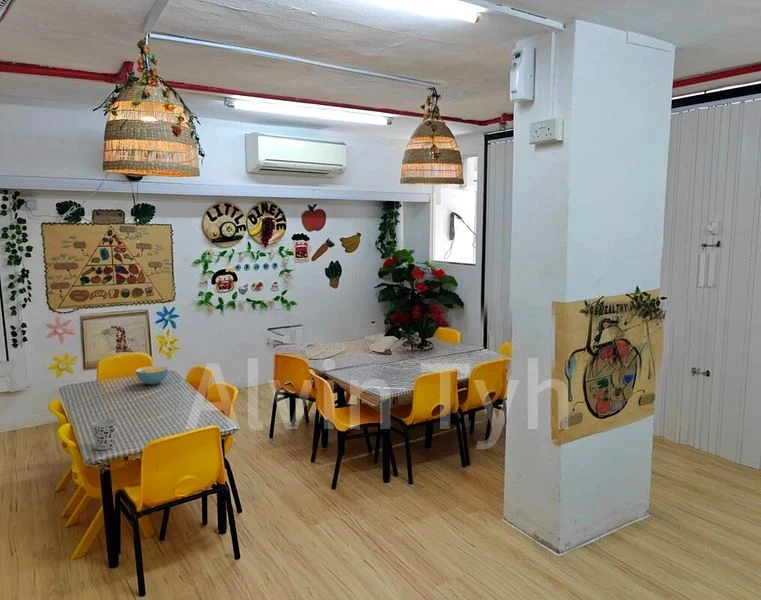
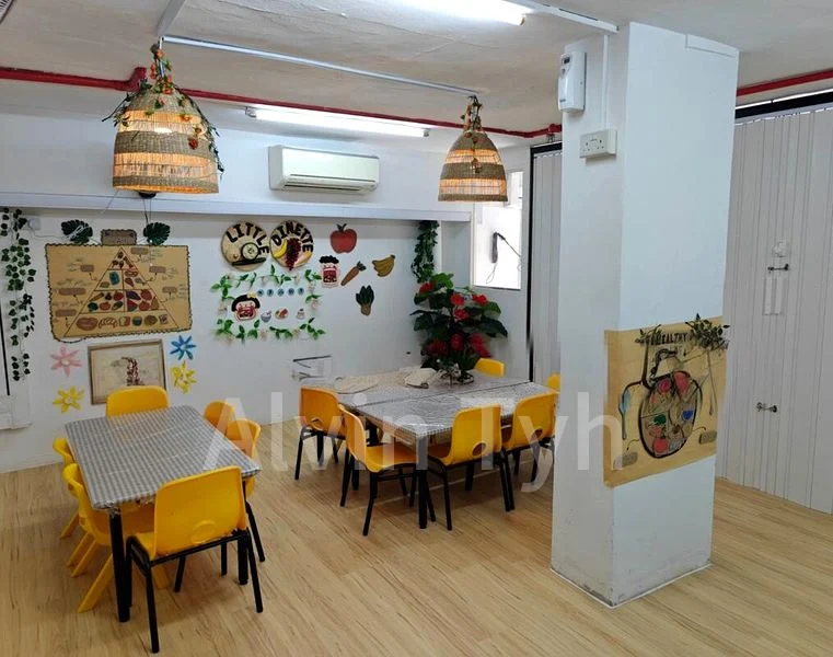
- cup (104, 434)
- cereal bowl (152, 376)
